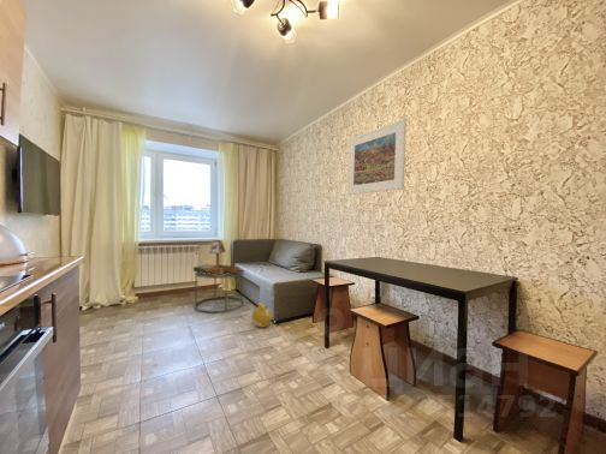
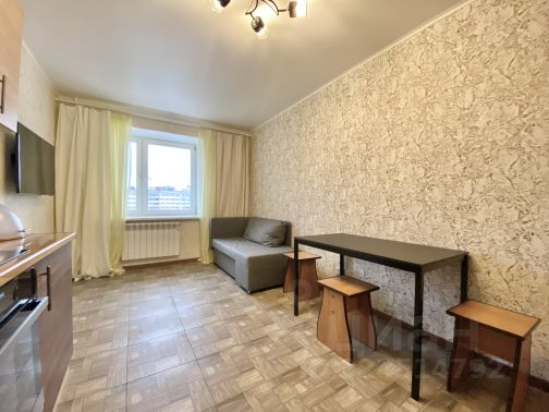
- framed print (373, 161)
- table lamp (218, 256)
- side table (225, 288)
- plush toy (261, 315)
